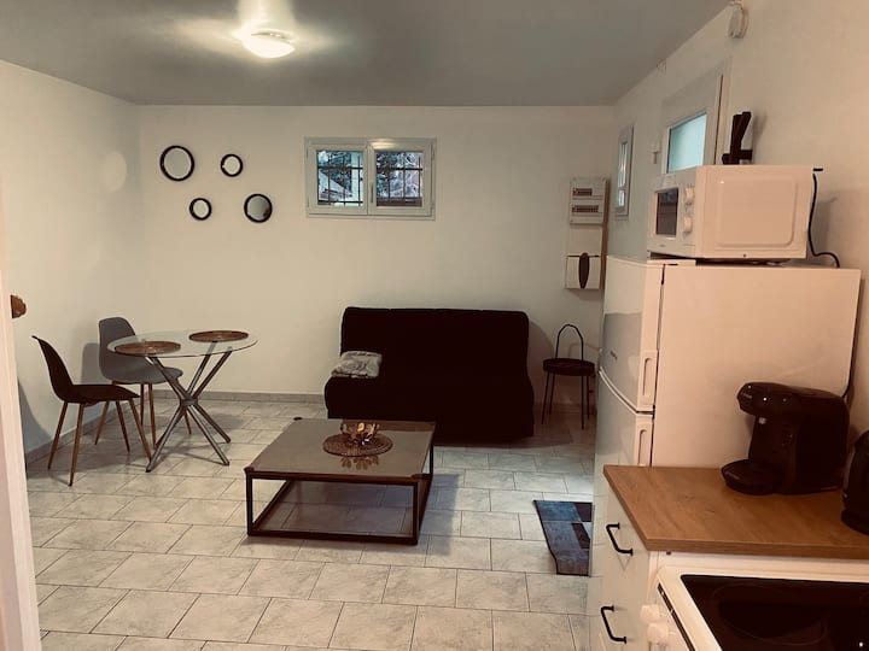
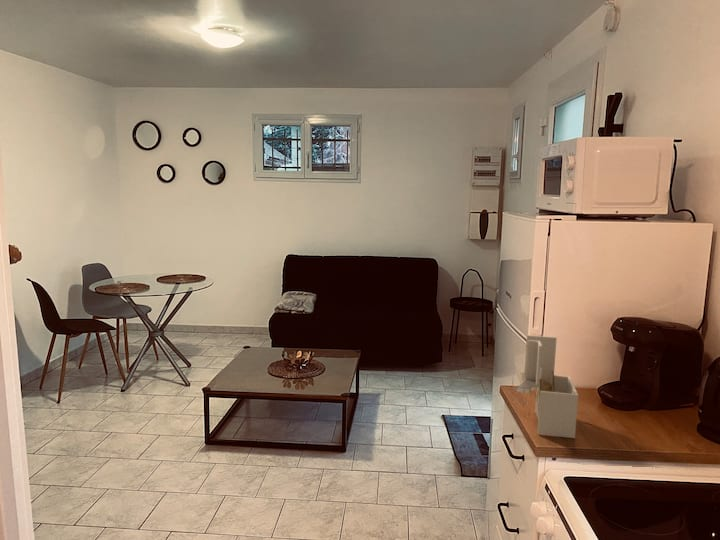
+ utensil holder (544, 382)
